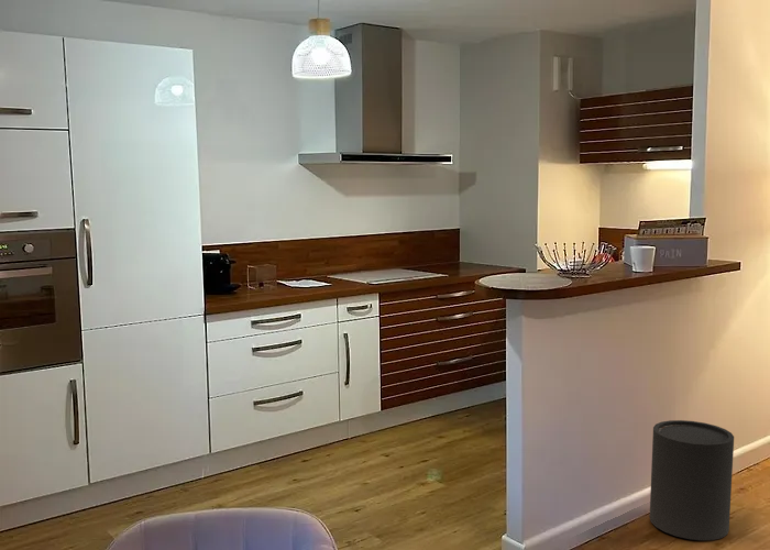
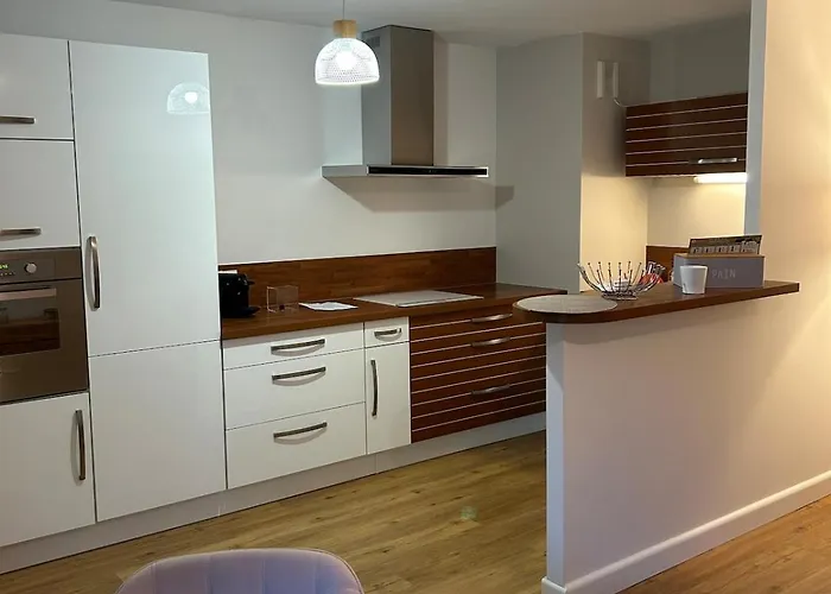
- trash can (690, 477)
